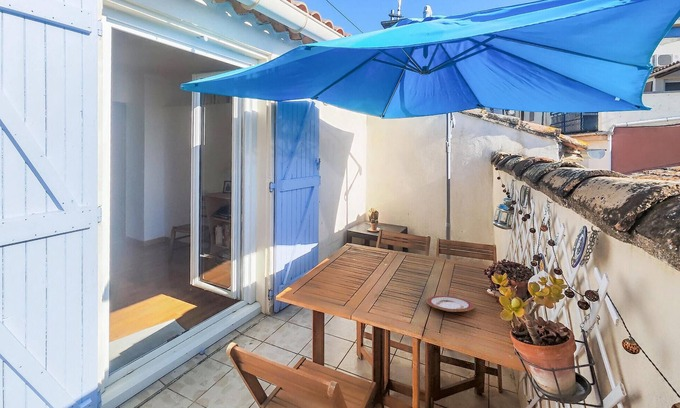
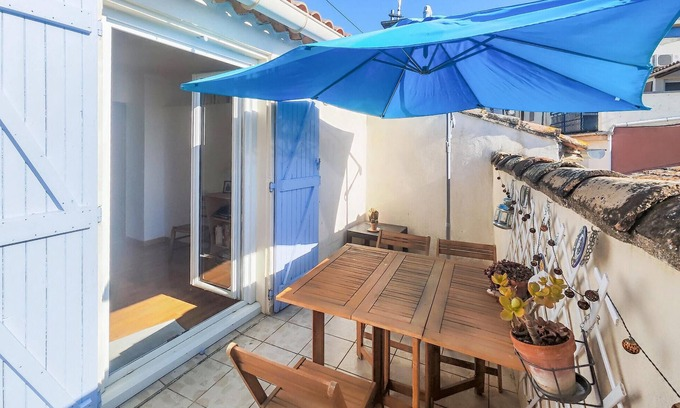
- plate (449, 304)
